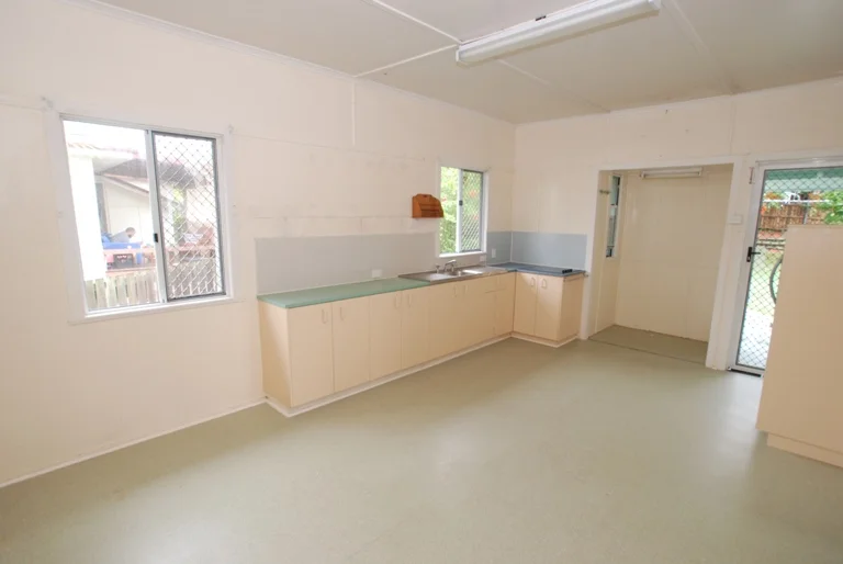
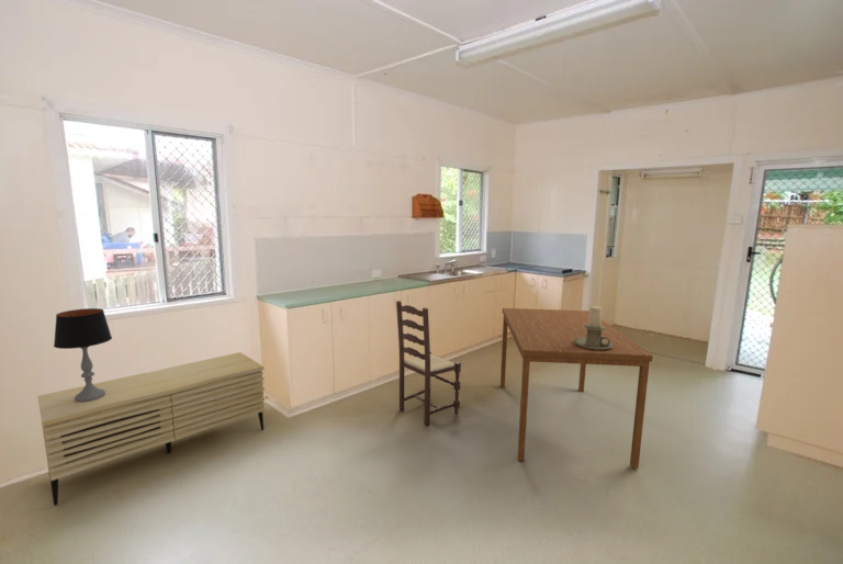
+ dining chair (428, 358)
+ dining table (559, 362)
+ table lamp (85, 354)
+ candle holder (594, 326)
+ sideboard (165, 416)
